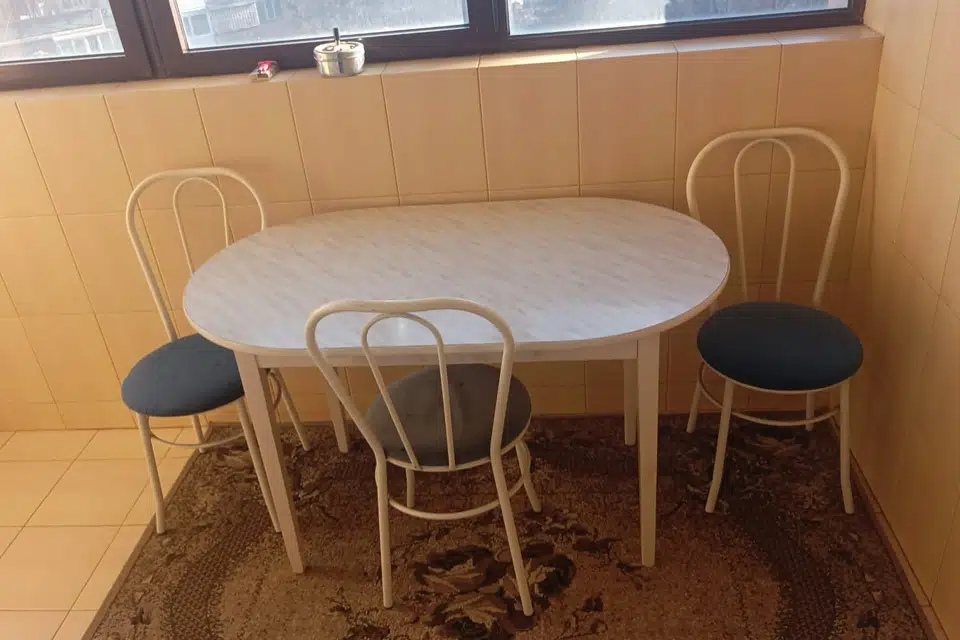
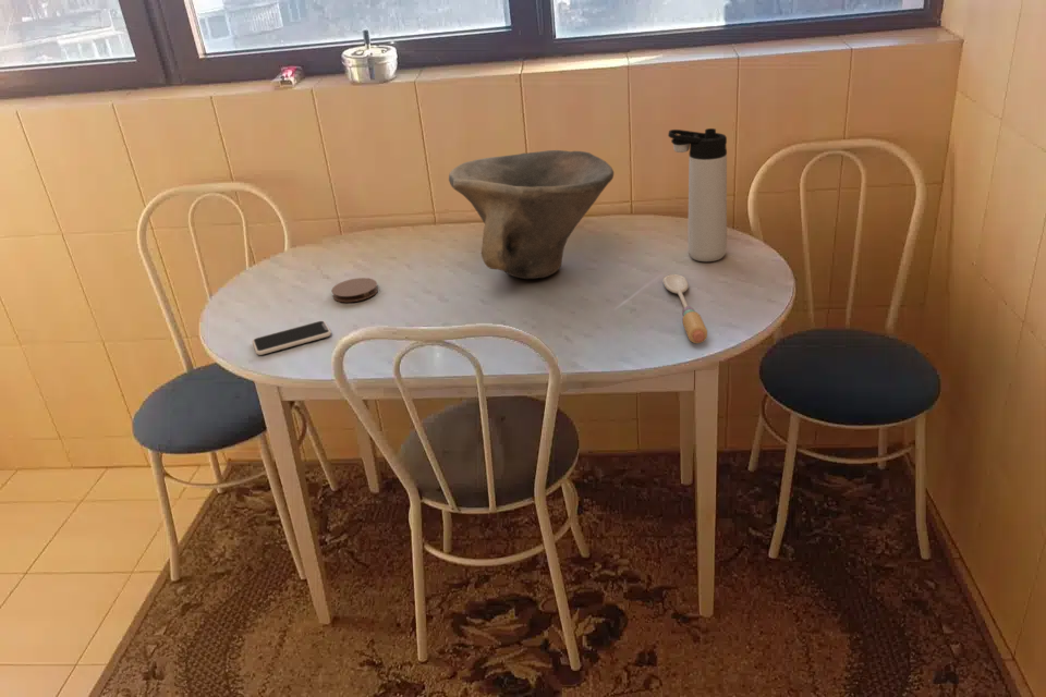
+ smartphone (291, 337)
+ spoon (684, 303)
+ bowl (533, 217)
+ coaster (354, 290)
+ thermos bottle (697, 195)
